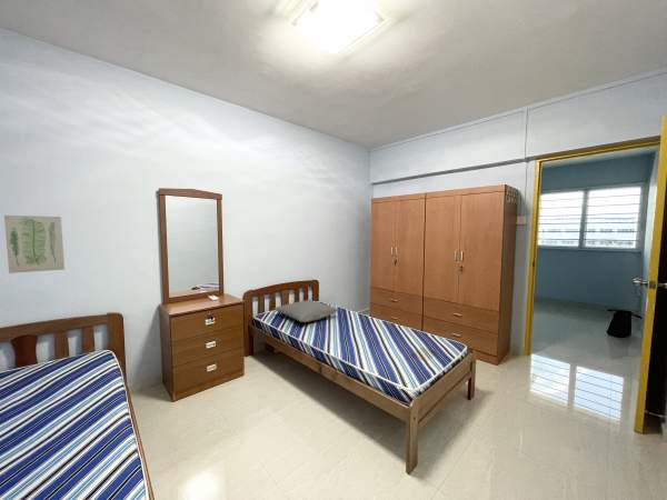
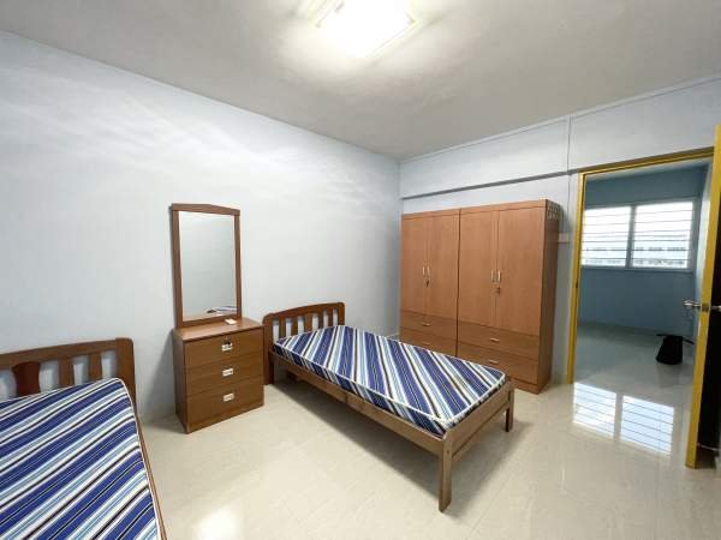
- wall art (36, 243)
- pillow (306, 309)
